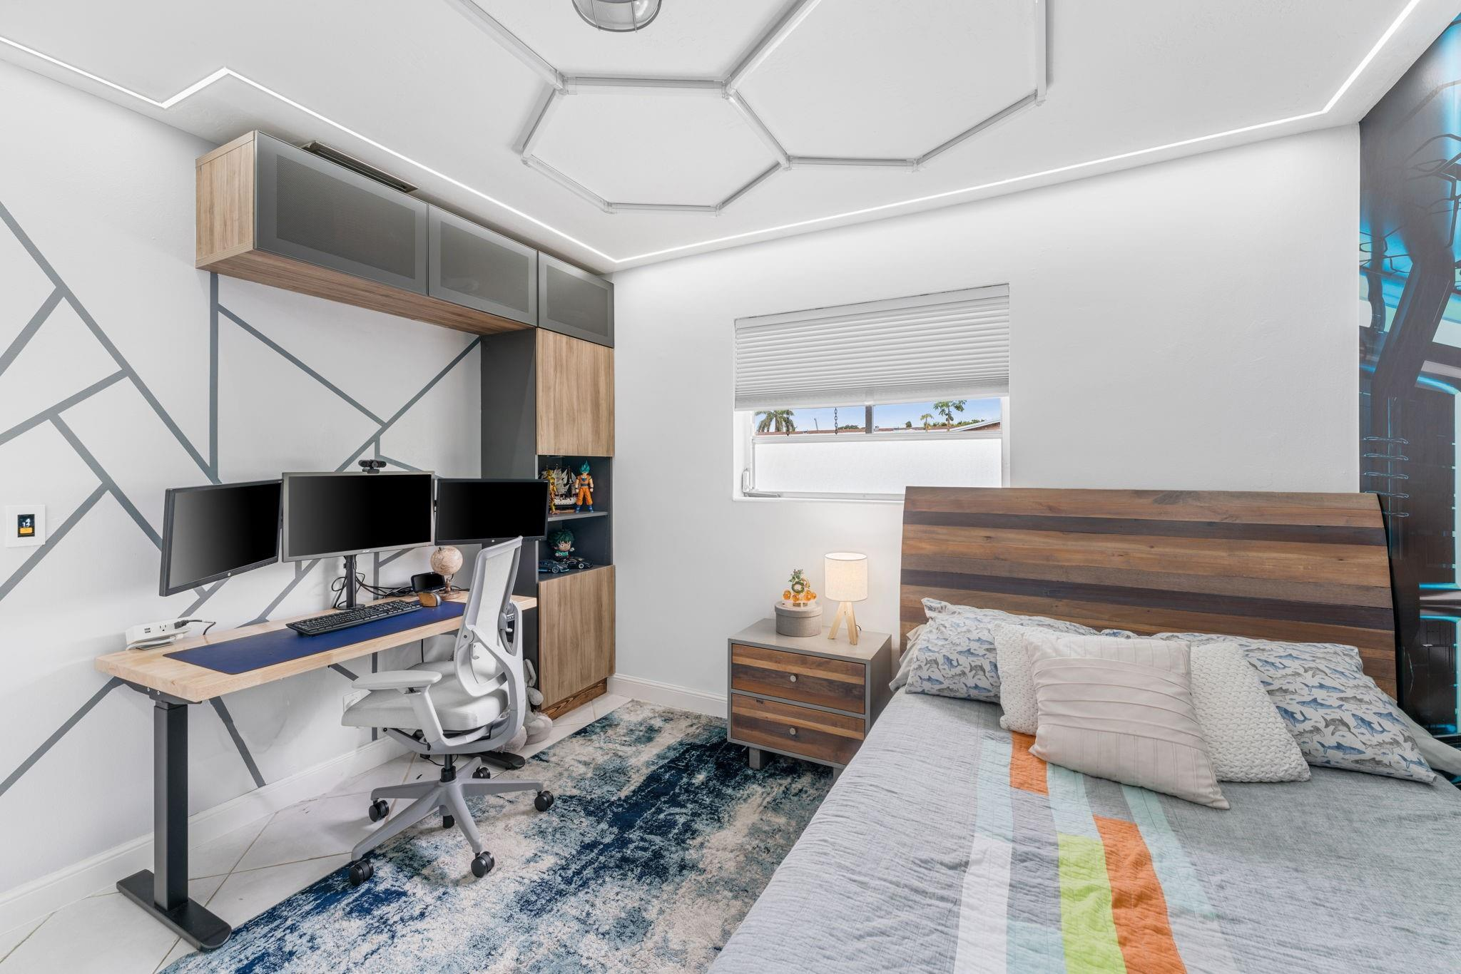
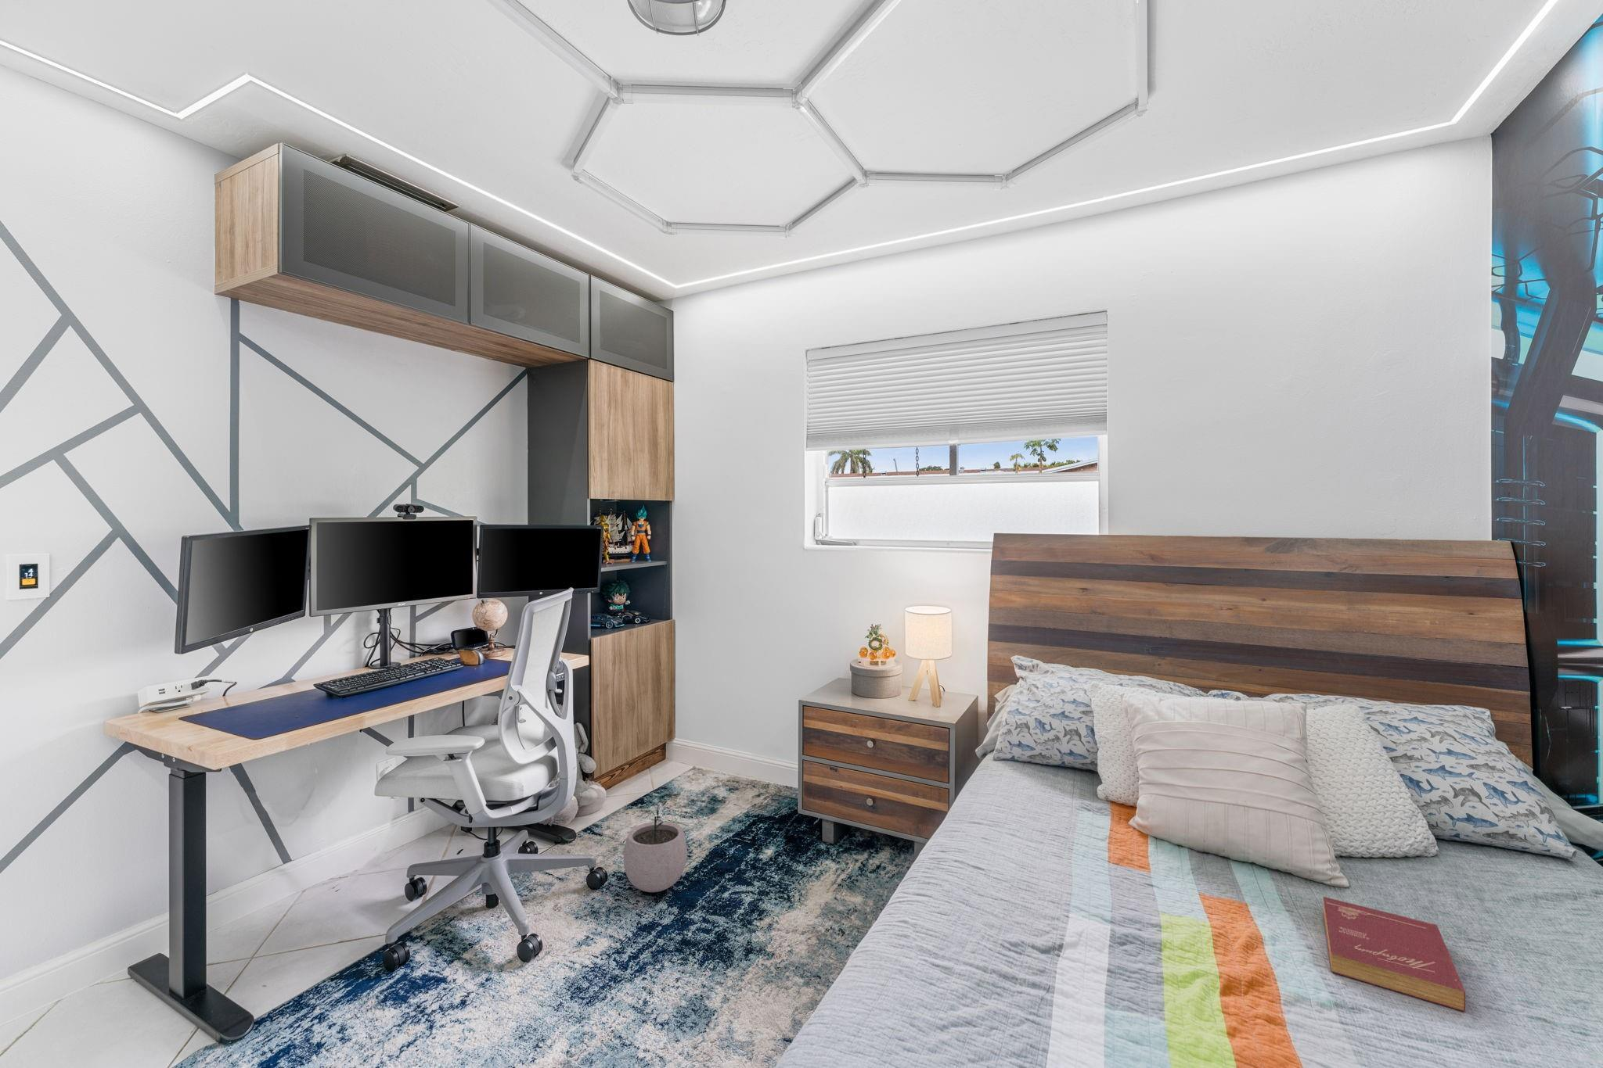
+ plant pot (655, 847)
+ book (1386, 946)
